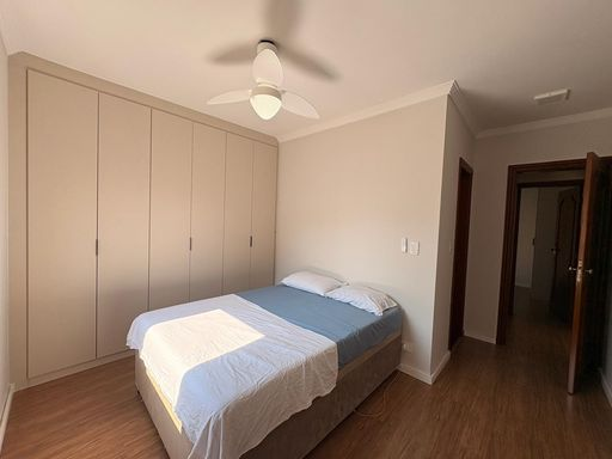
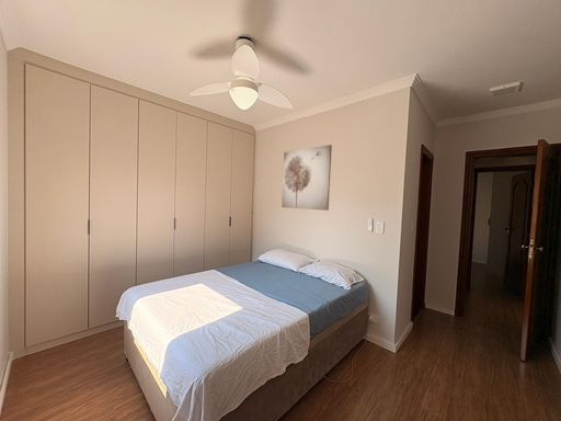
+ wall art (304, 179)
